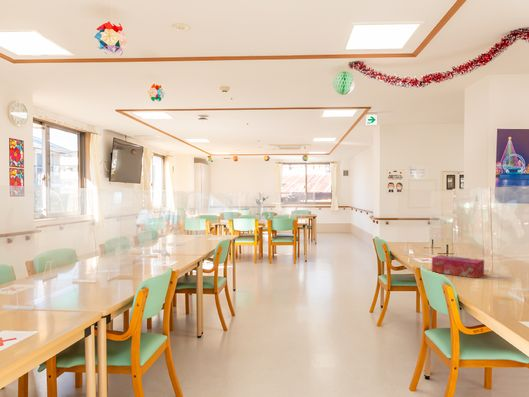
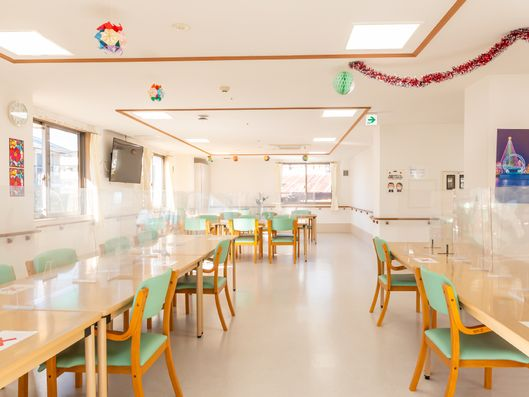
- tissue box (457, 265)
